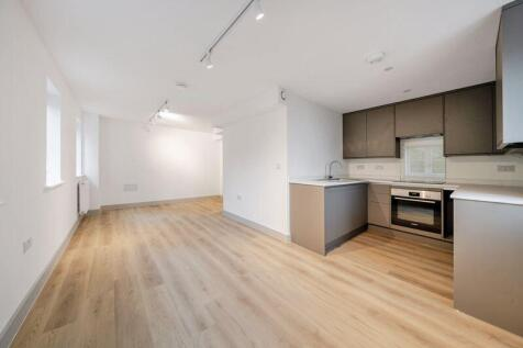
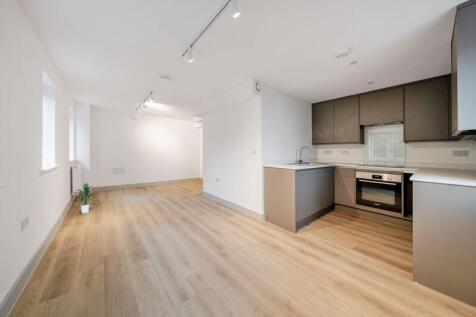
+ indoor plant (86, 197)
